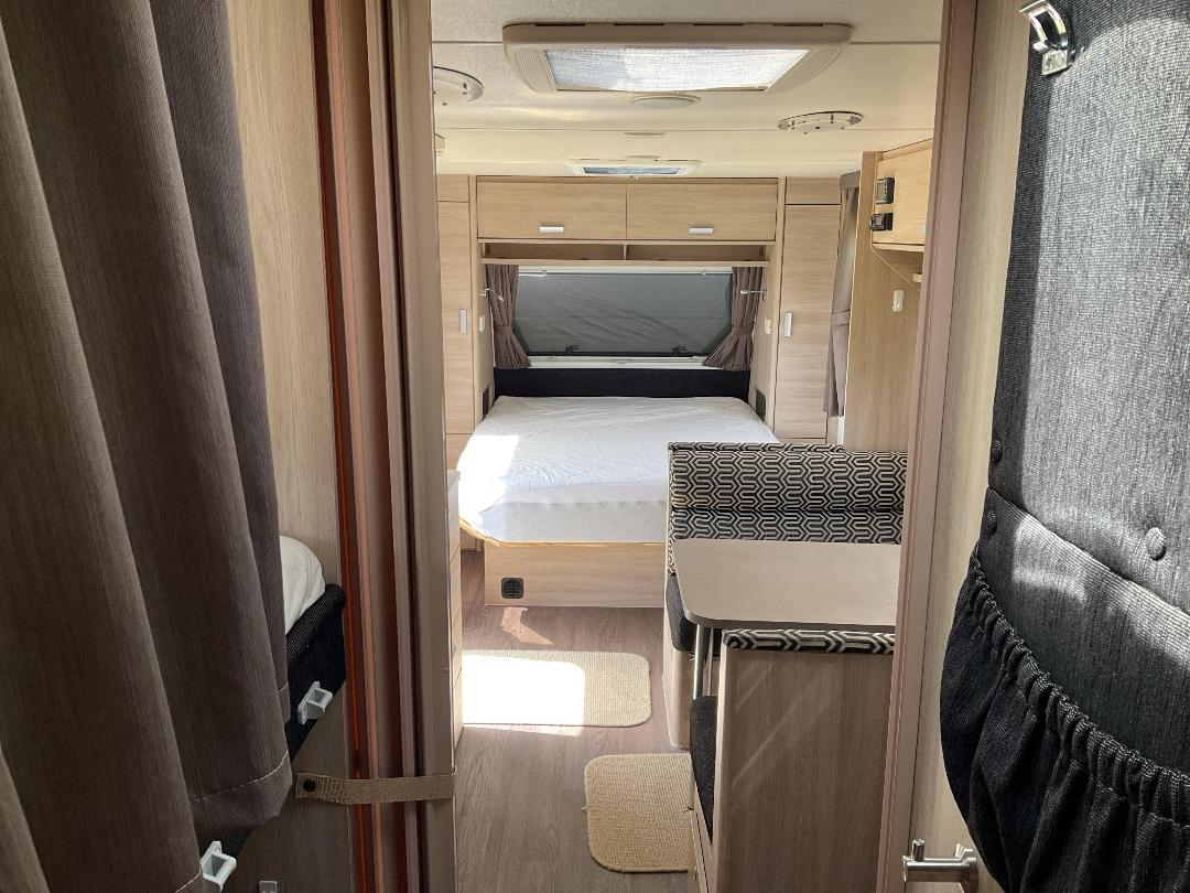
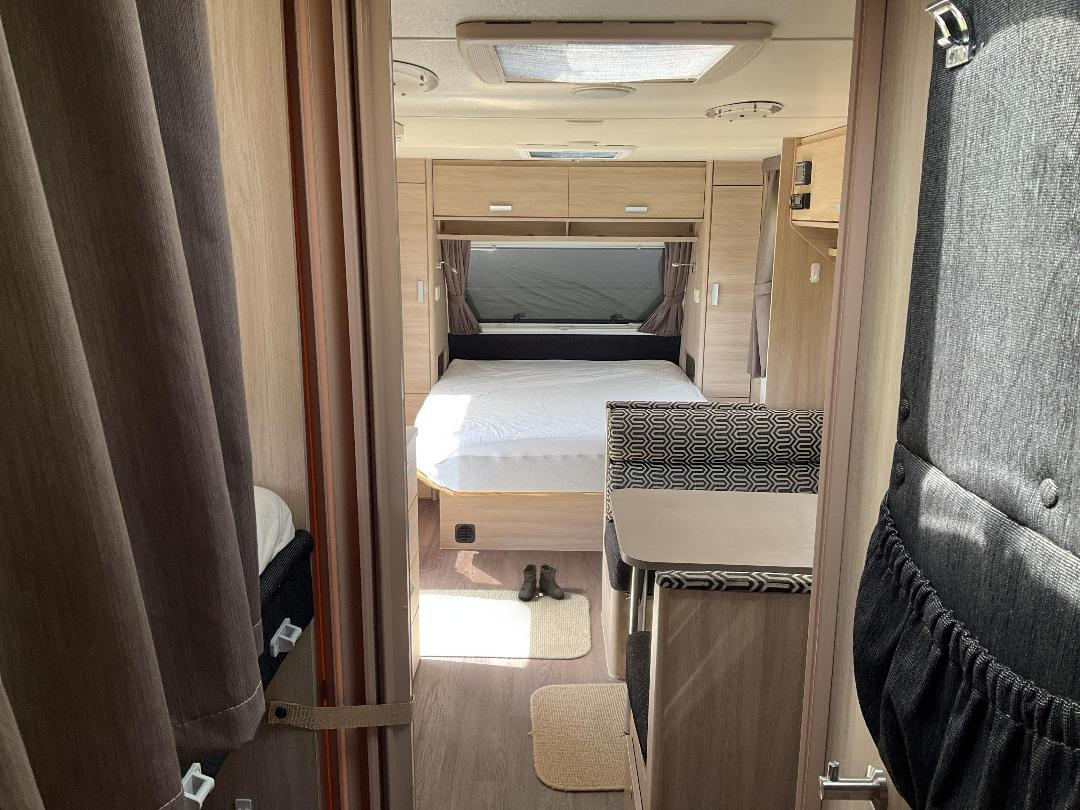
+ boots (539, 581)
